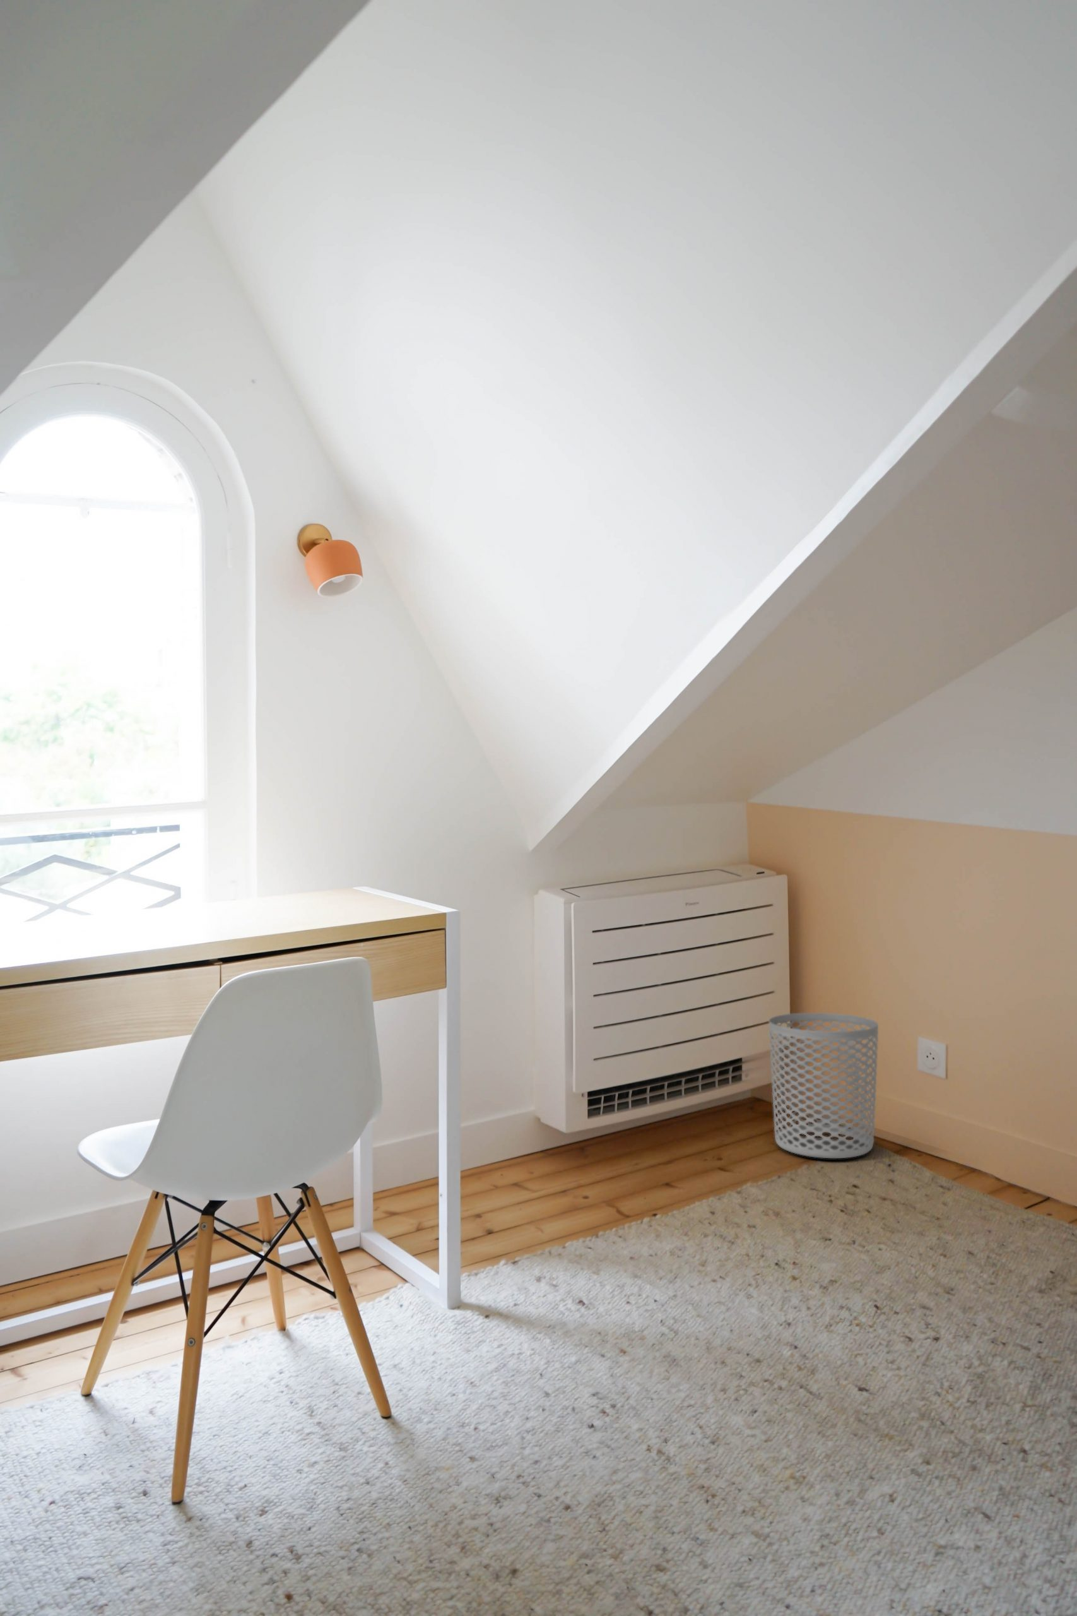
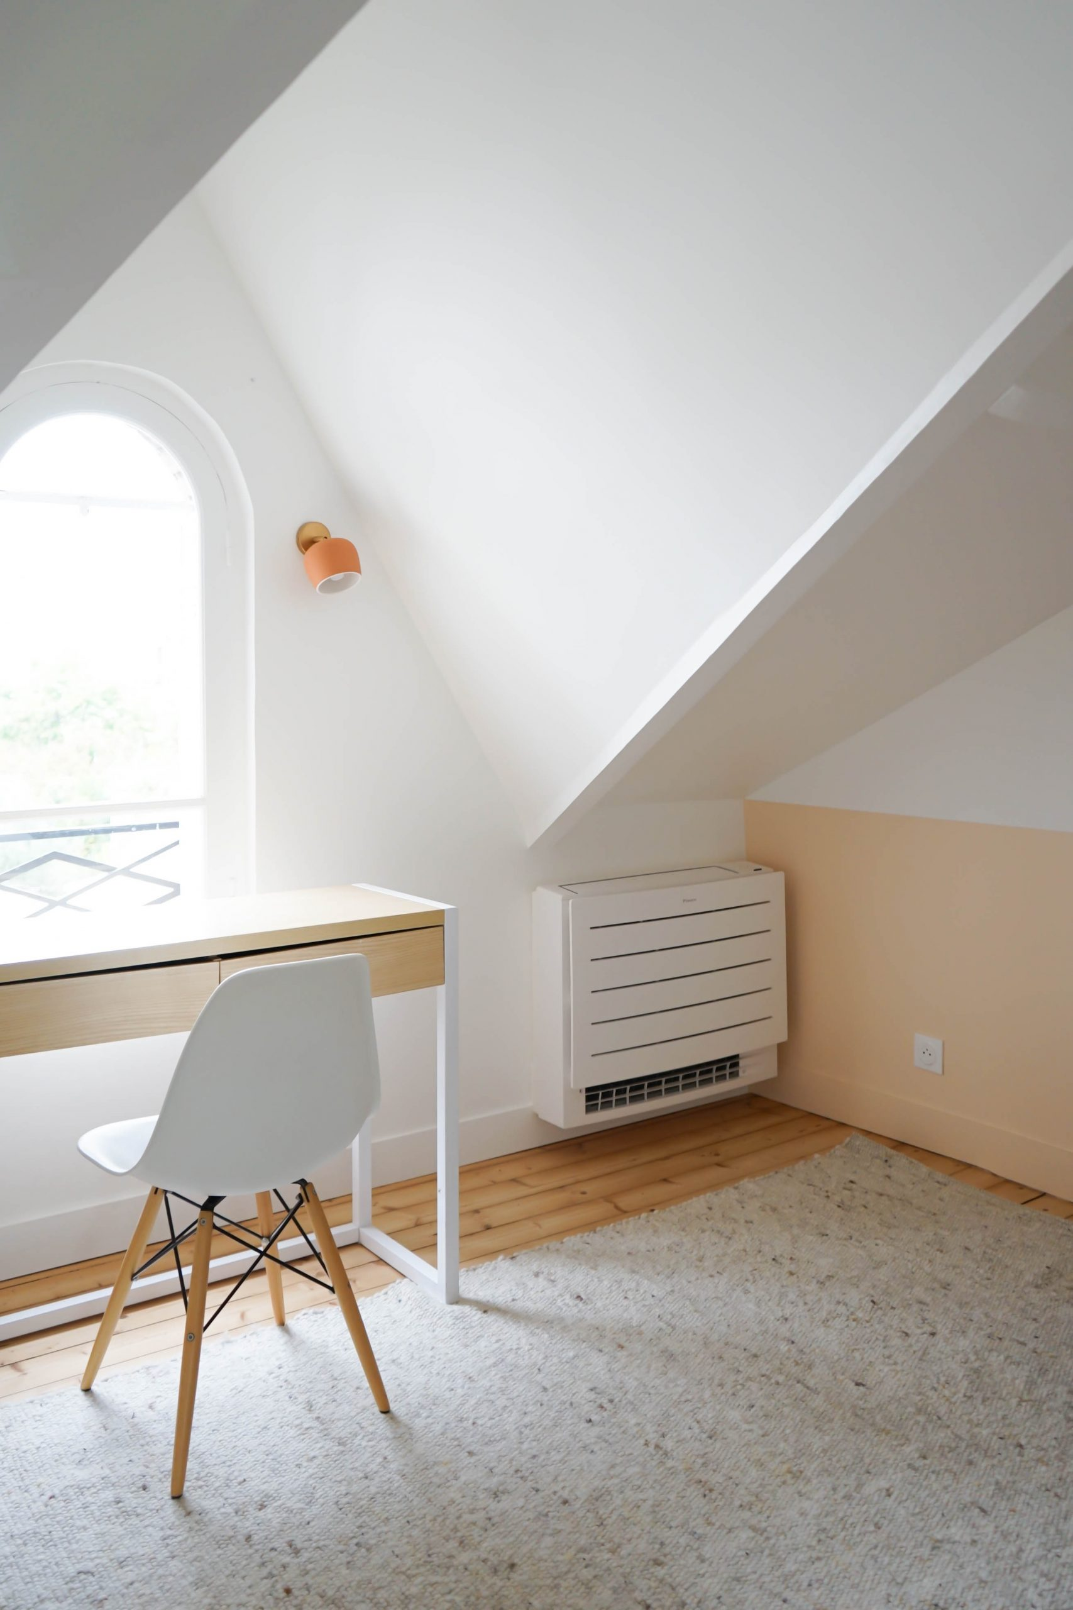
- waste bin (822, 1083)
